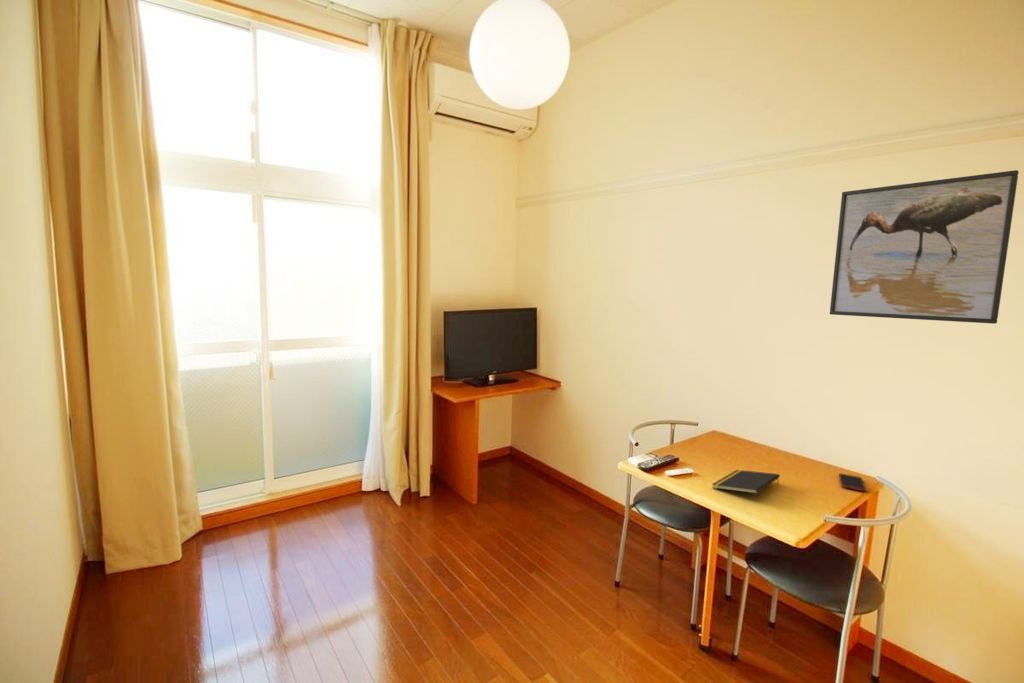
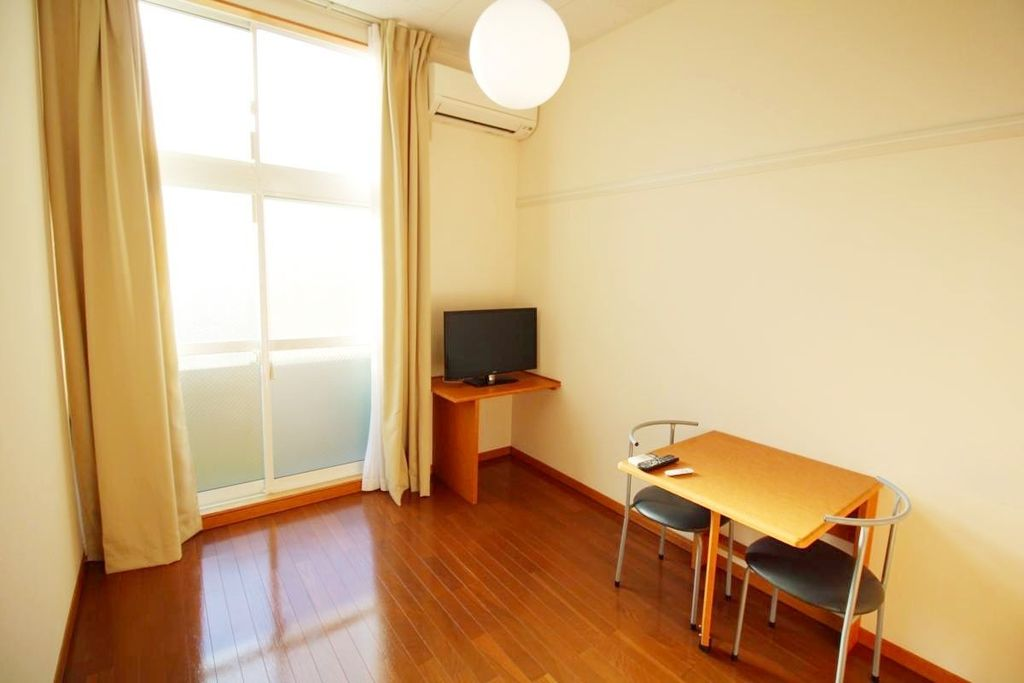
- notepad (746, 480)
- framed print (912, 251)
- cell phone (851, 482)
